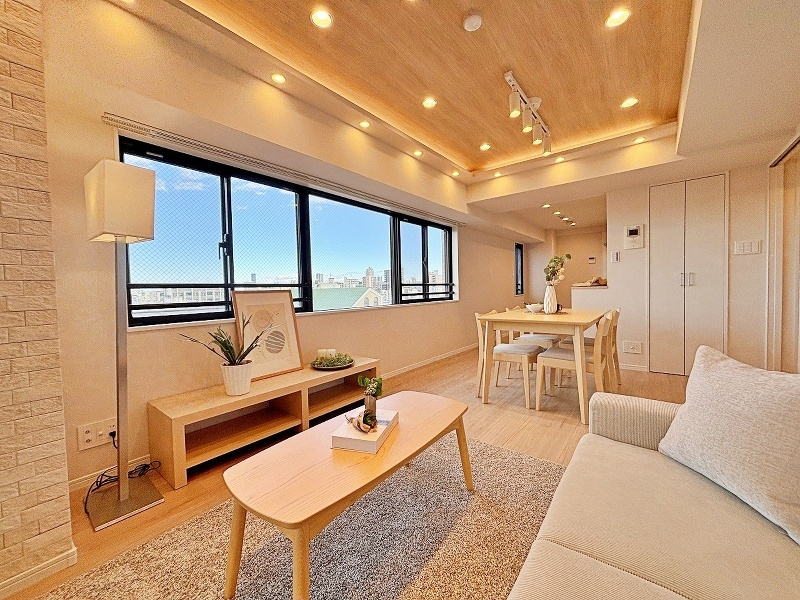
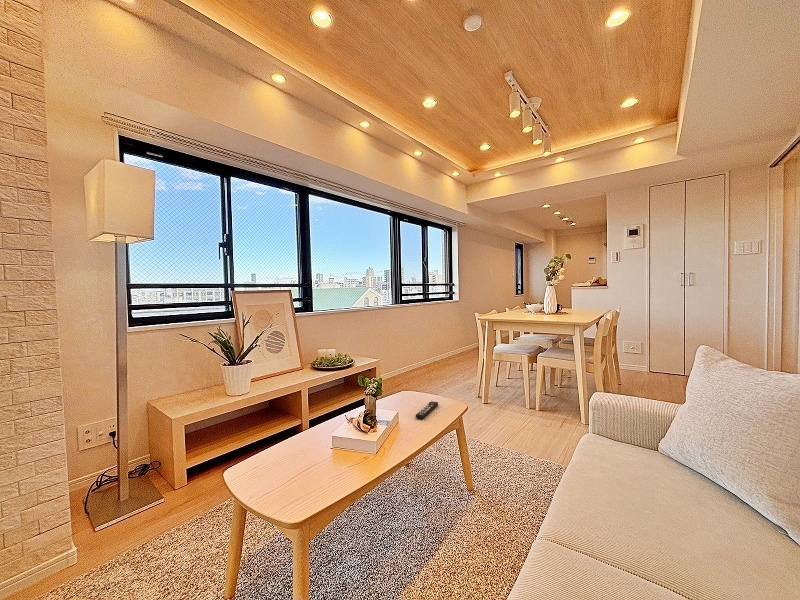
+ remote control (427, 409)
